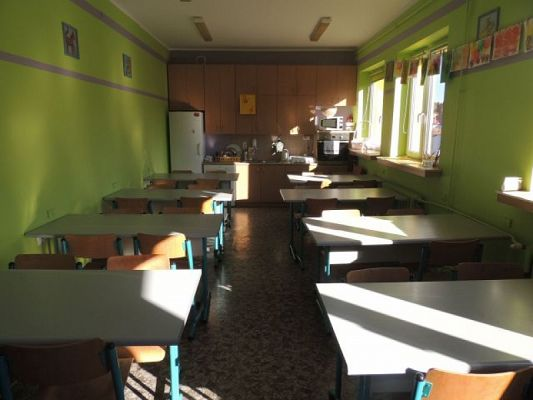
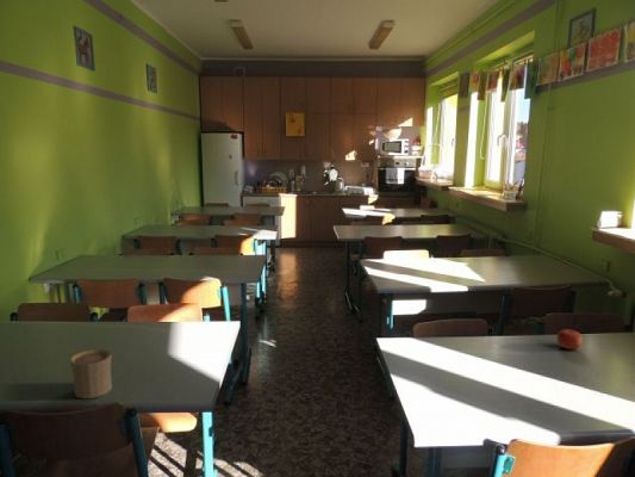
+ cup (92, 373)
+ fruit (569, 337)
